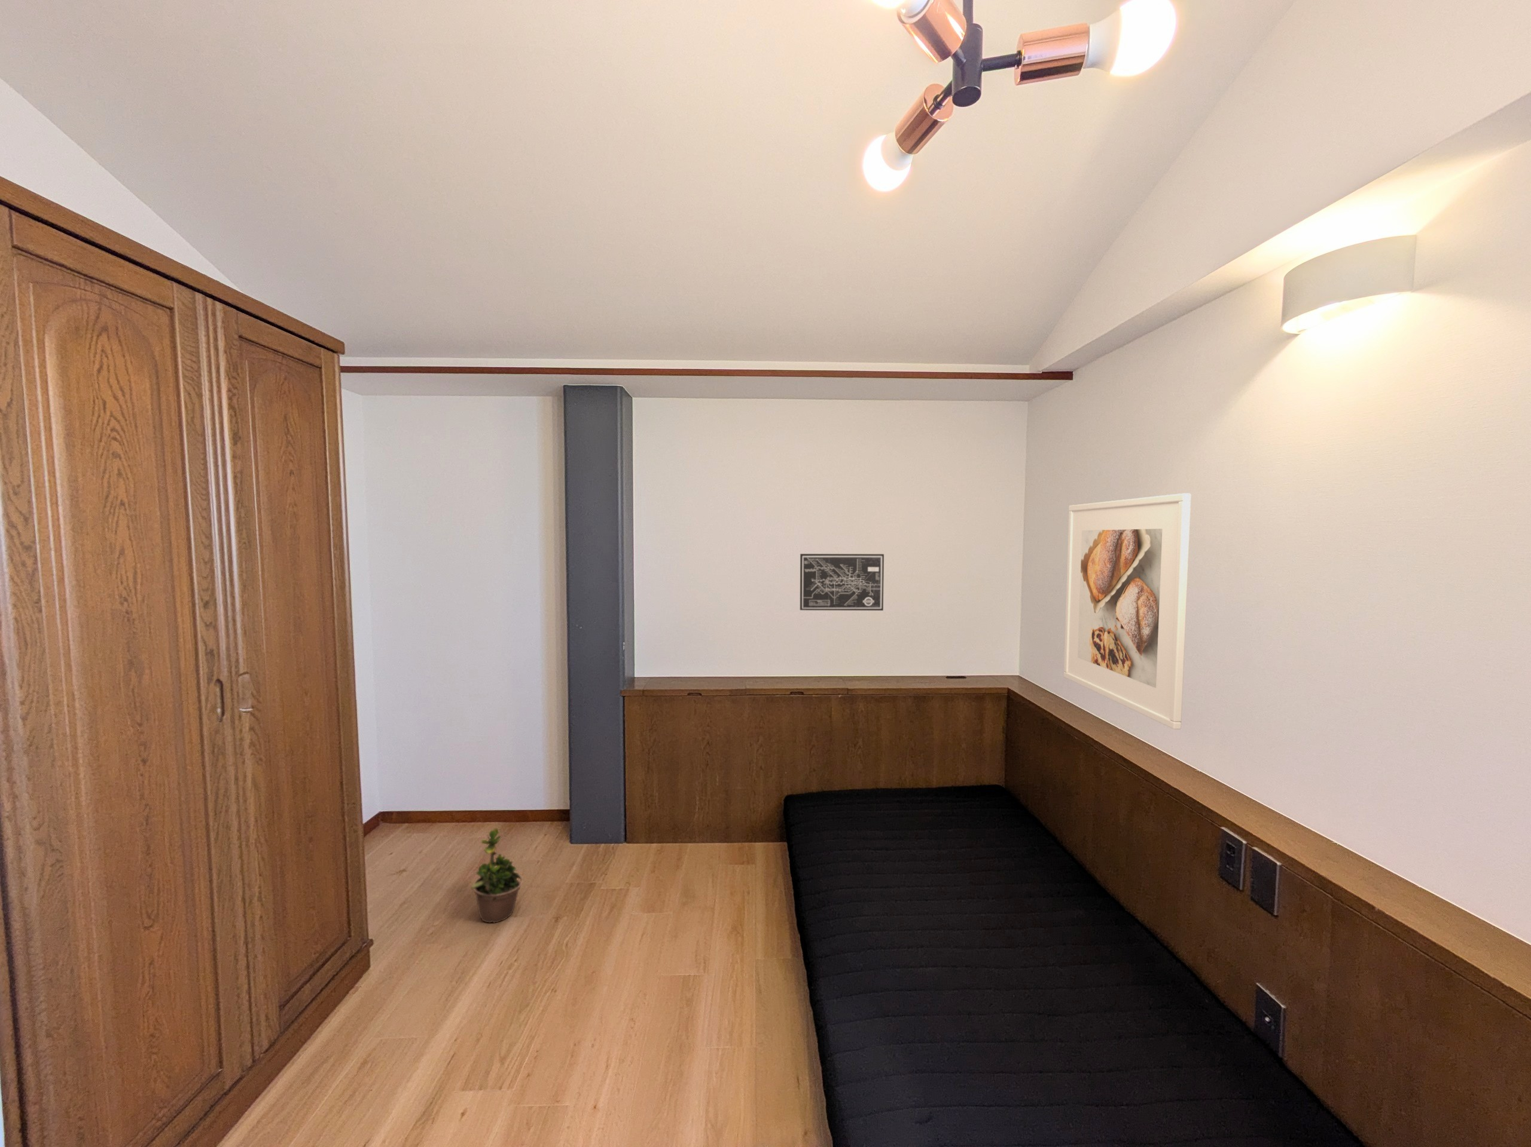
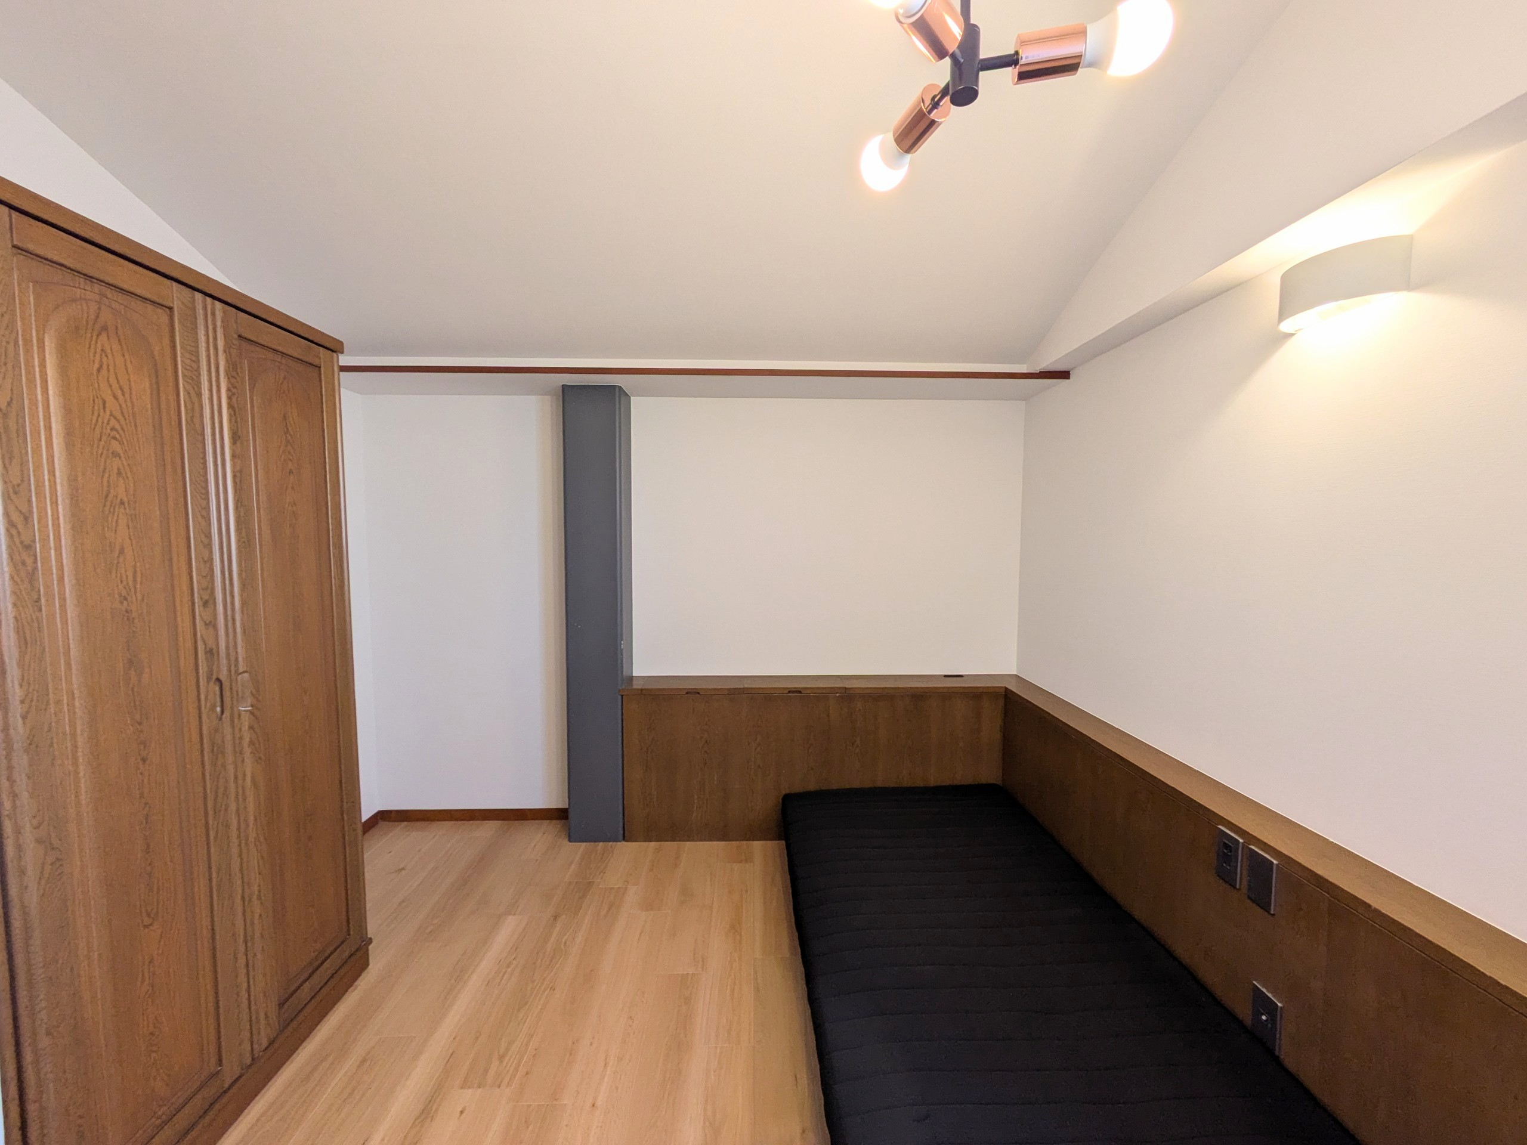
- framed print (1116, 600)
- wall art (841, 582)
- potted plant (498, 871)
